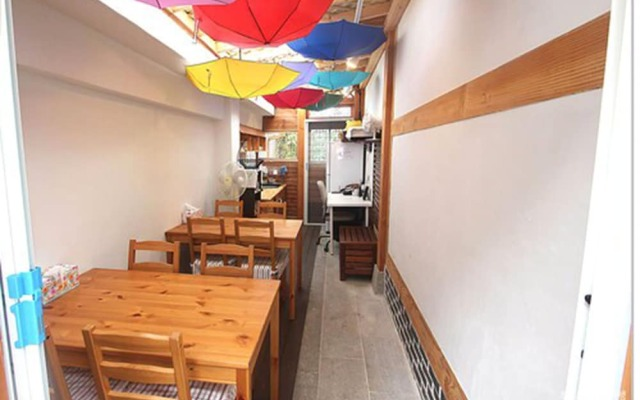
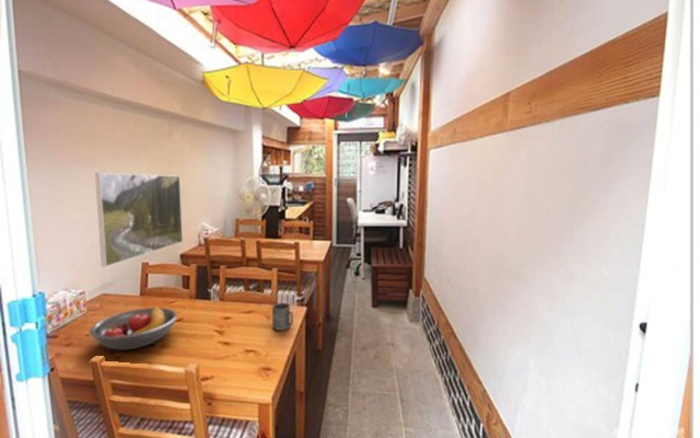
+ fruit bowl (136, 328)
+ mug (283, 316)
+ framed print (147, 214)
